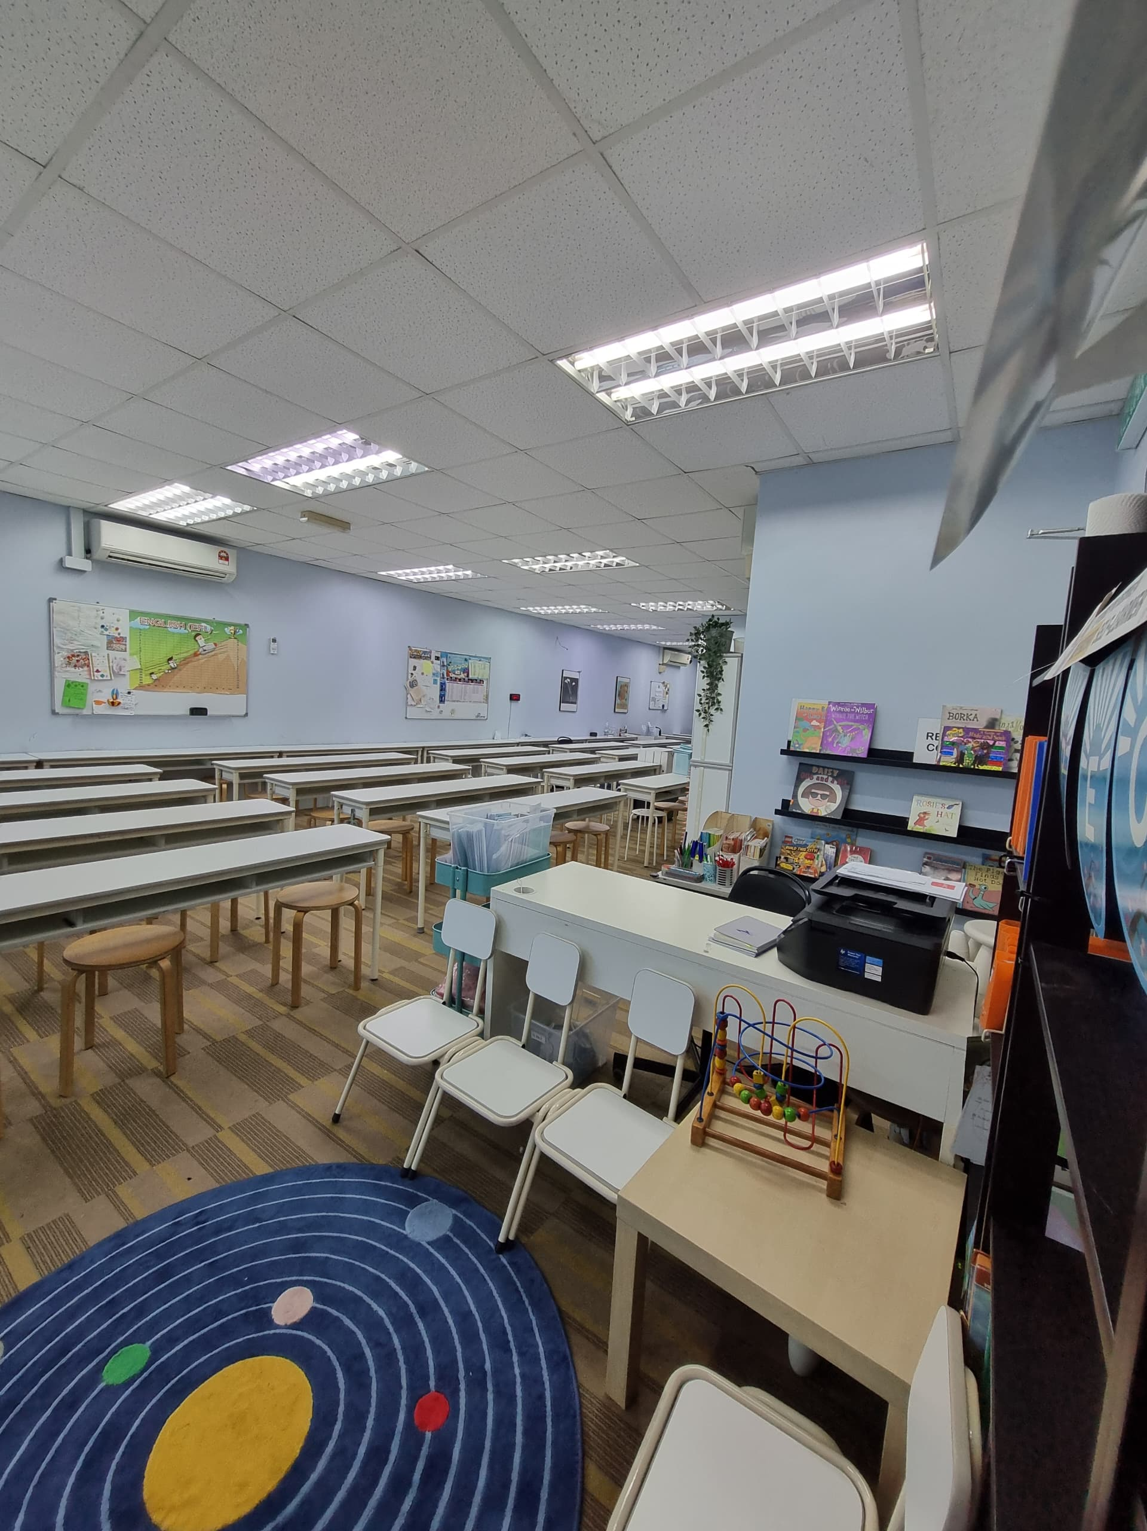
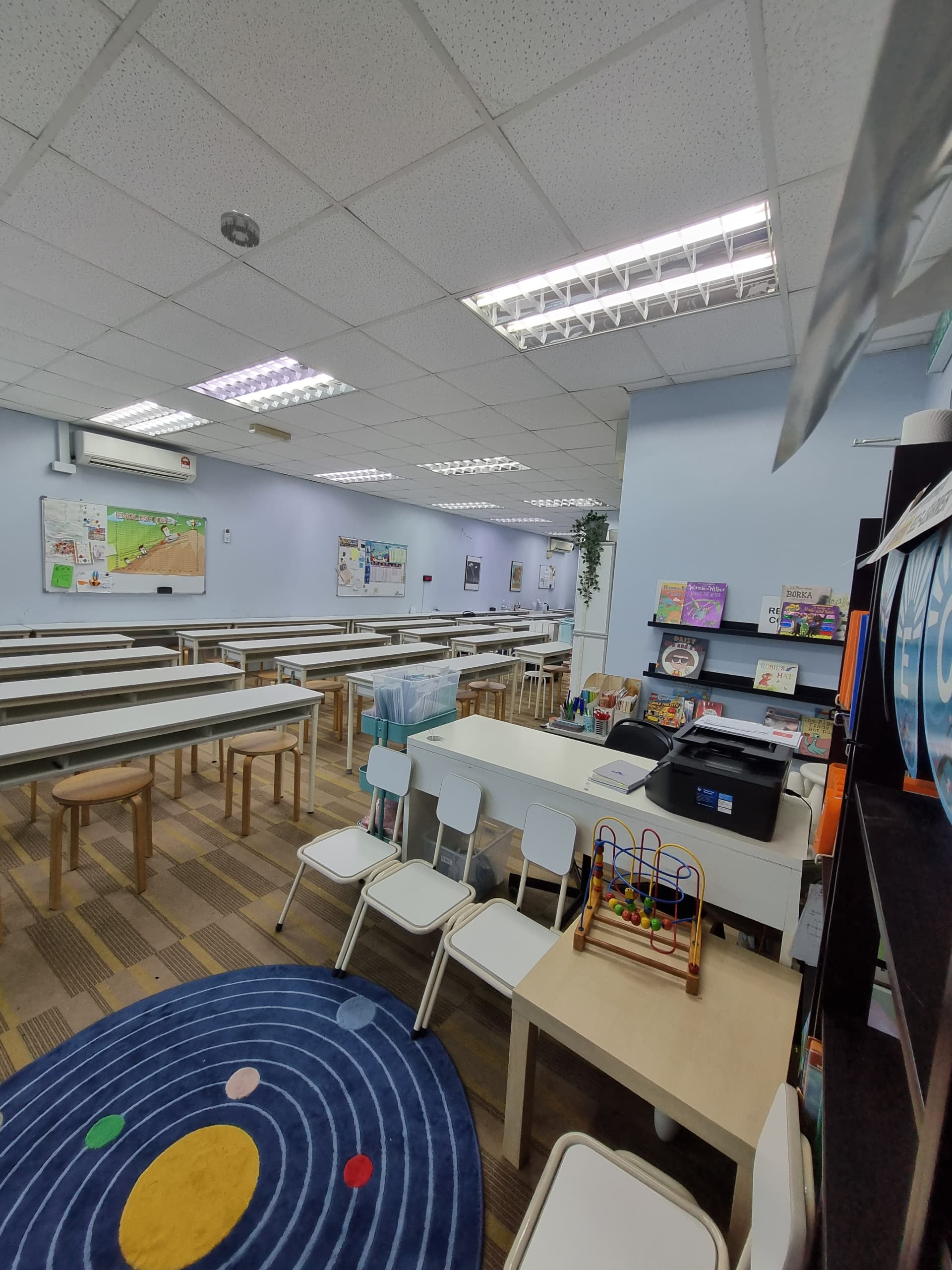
+ smoke detector (240, 228)
